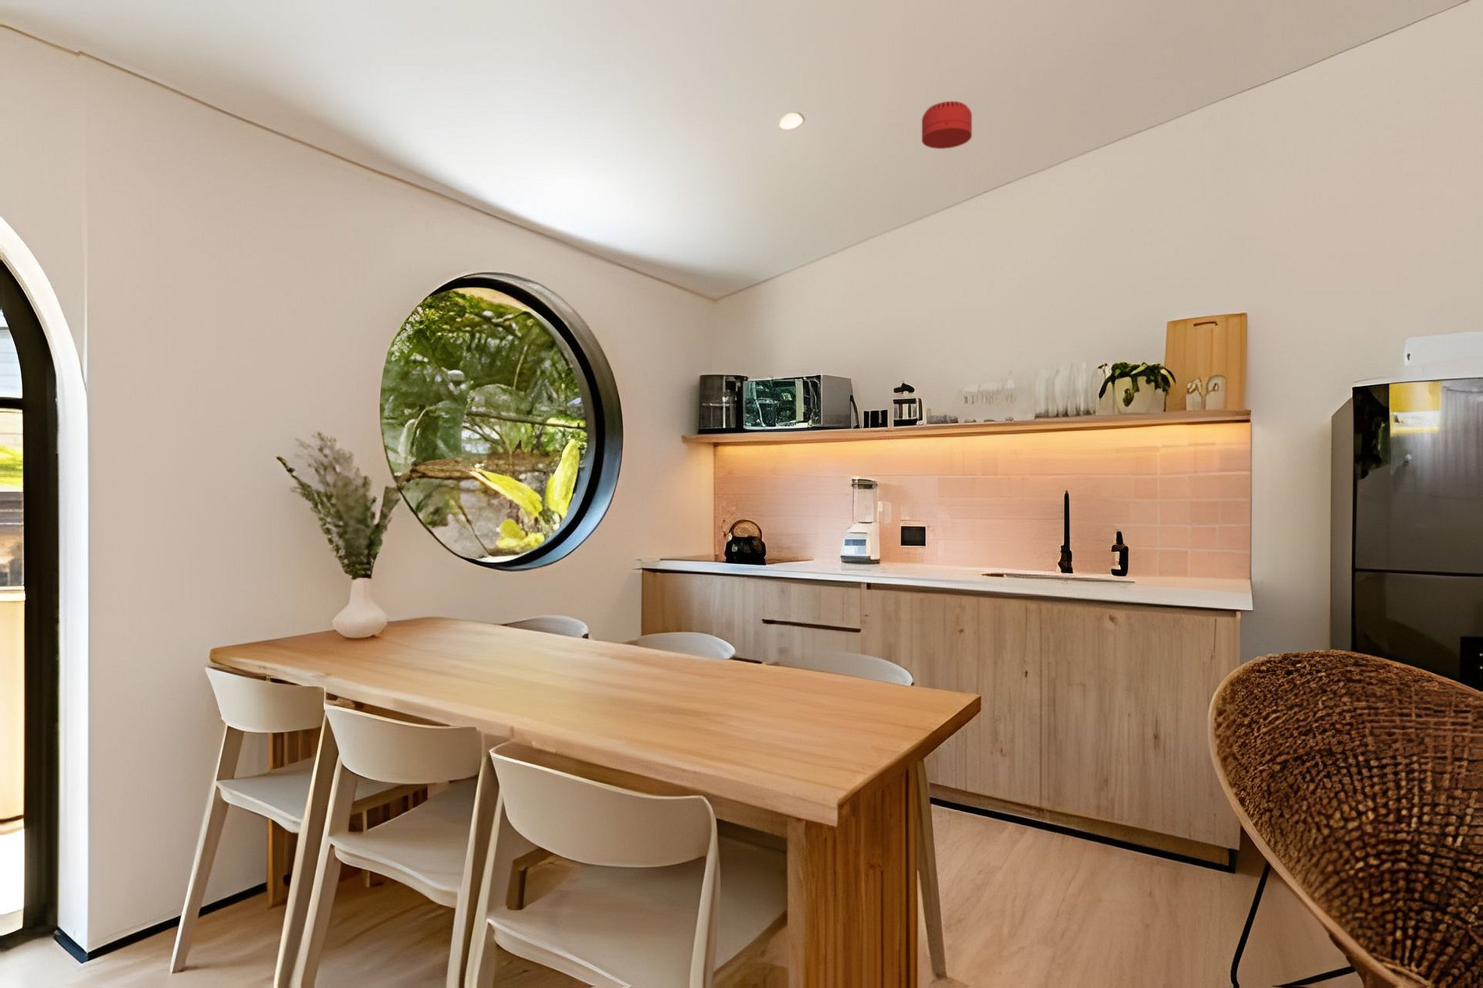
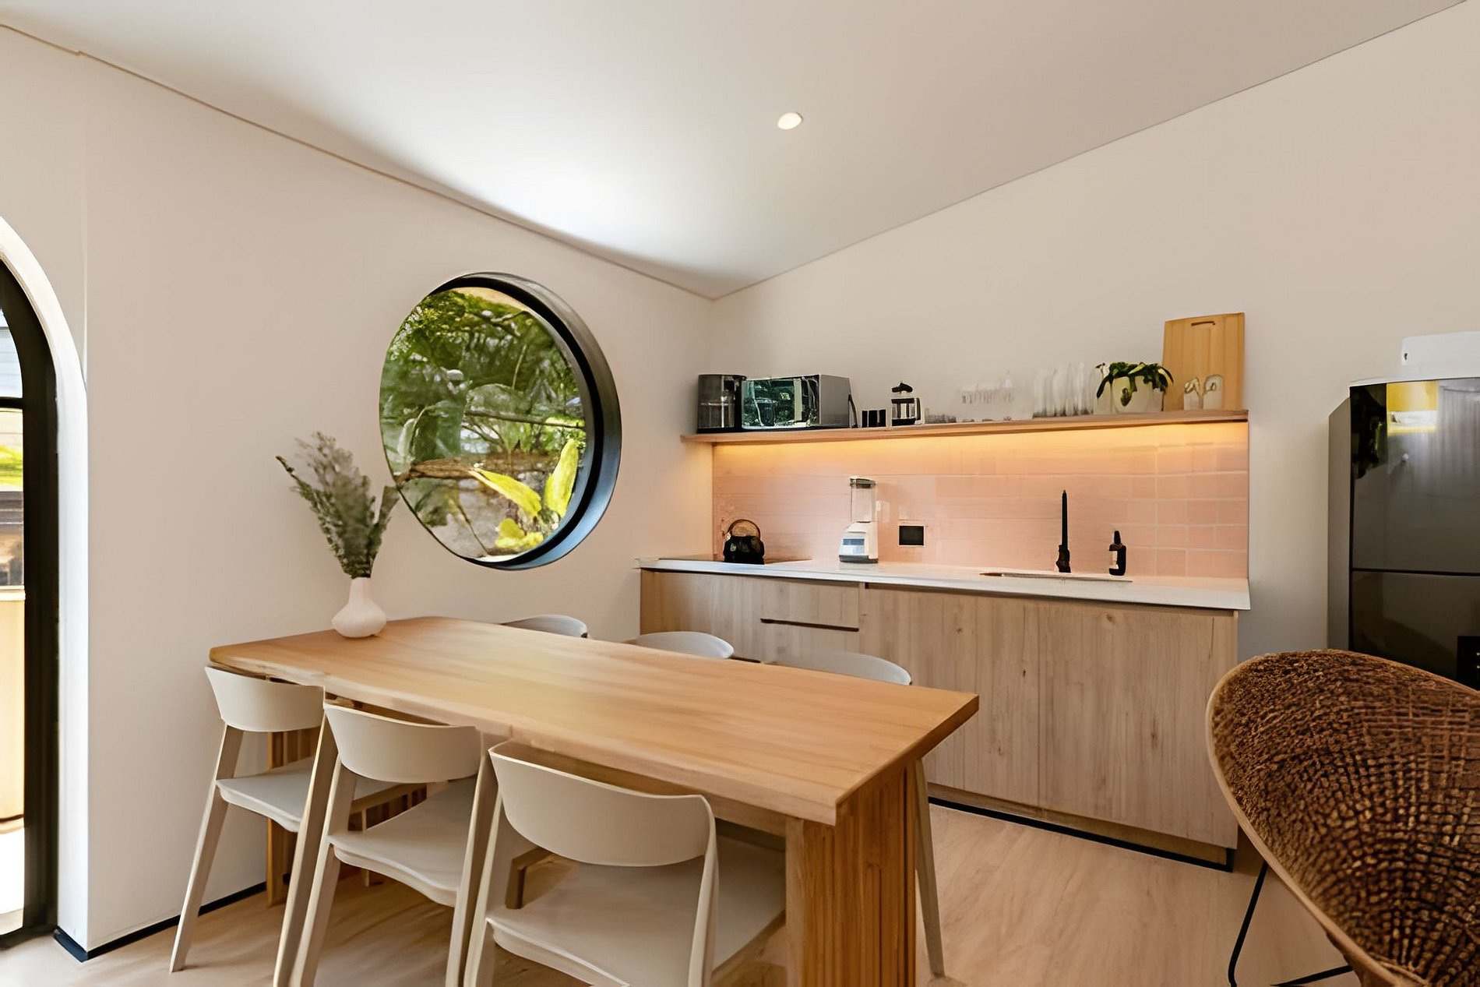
- smoke detector (946, 124)
